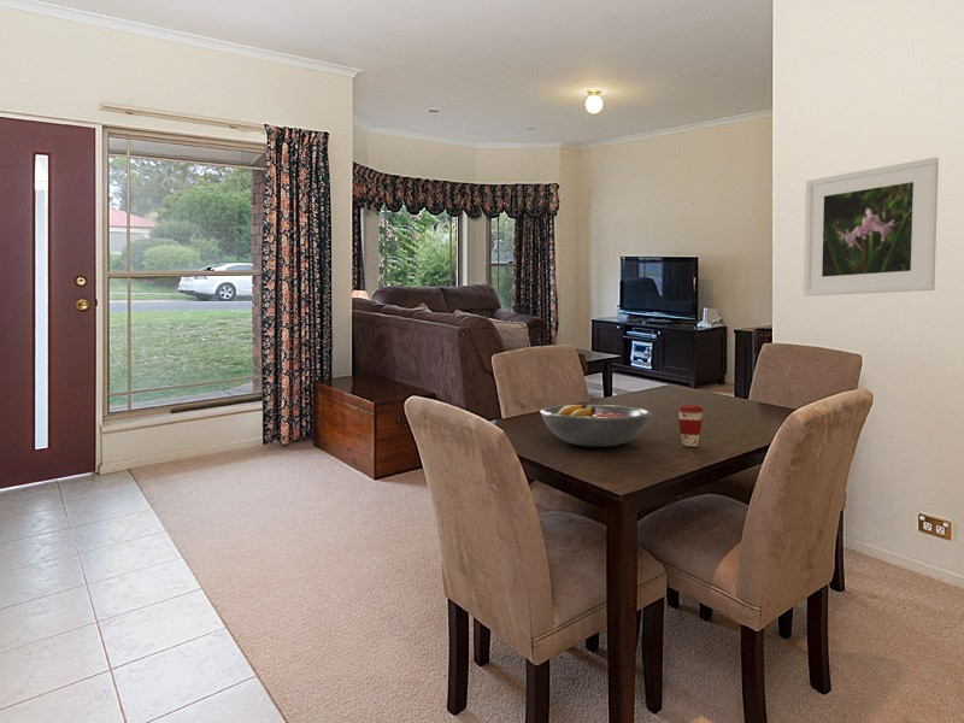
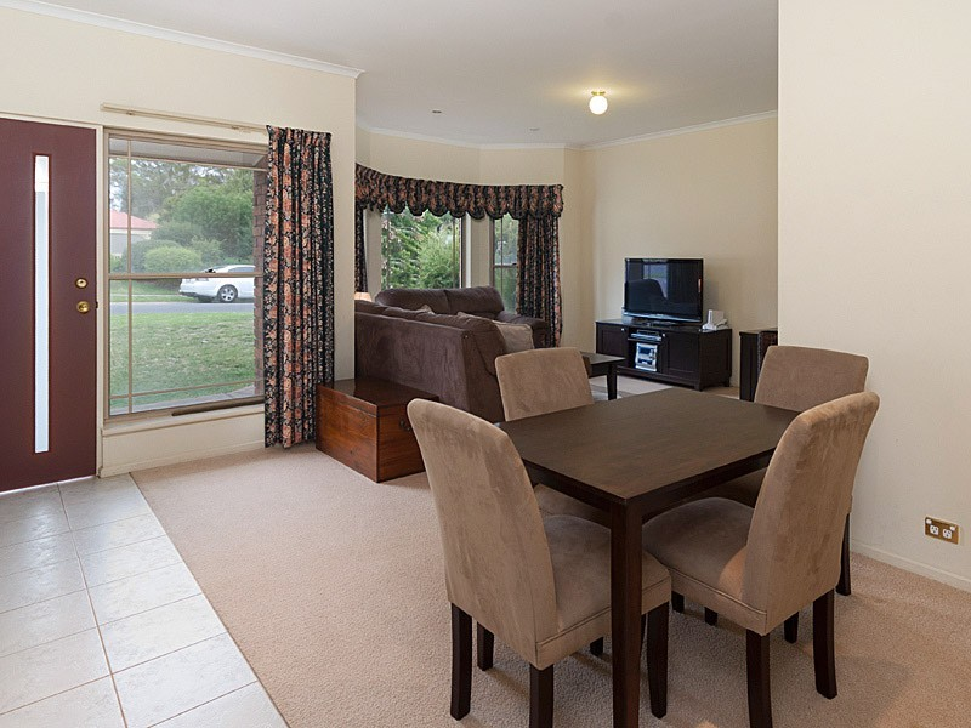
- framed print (865, 231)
- fruit bowl (594, 422)
- coffee cup (689, 425)
